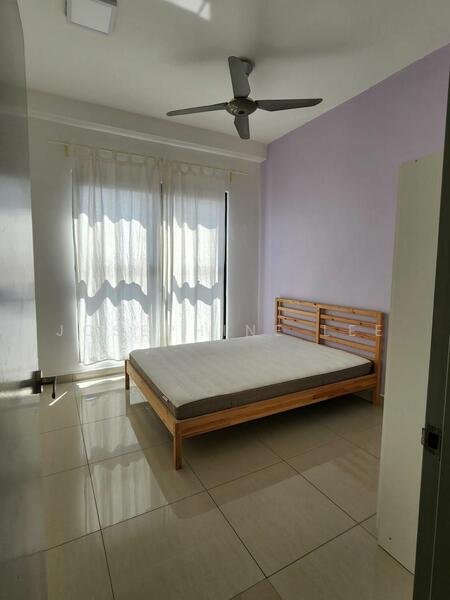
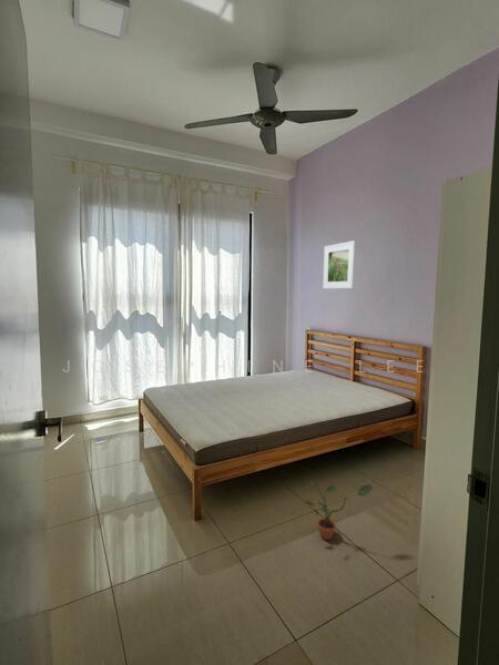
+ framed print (337, 266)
+ potted plant (333, 509)
